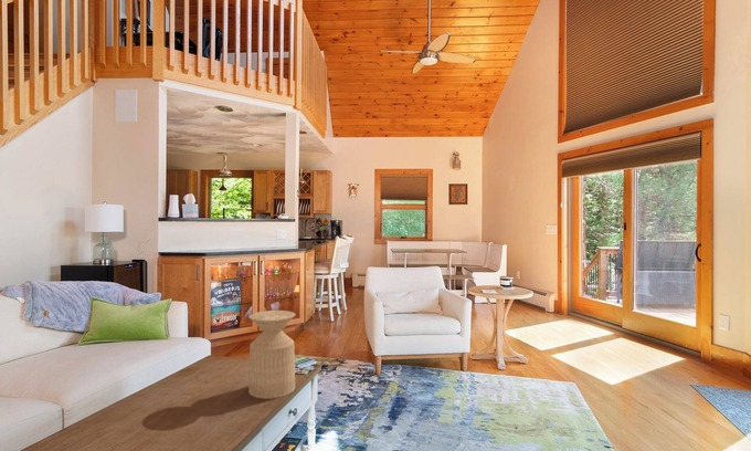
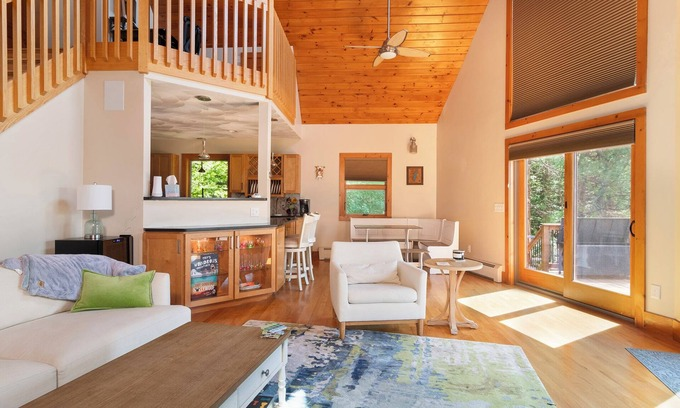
- side table (272, 352)
